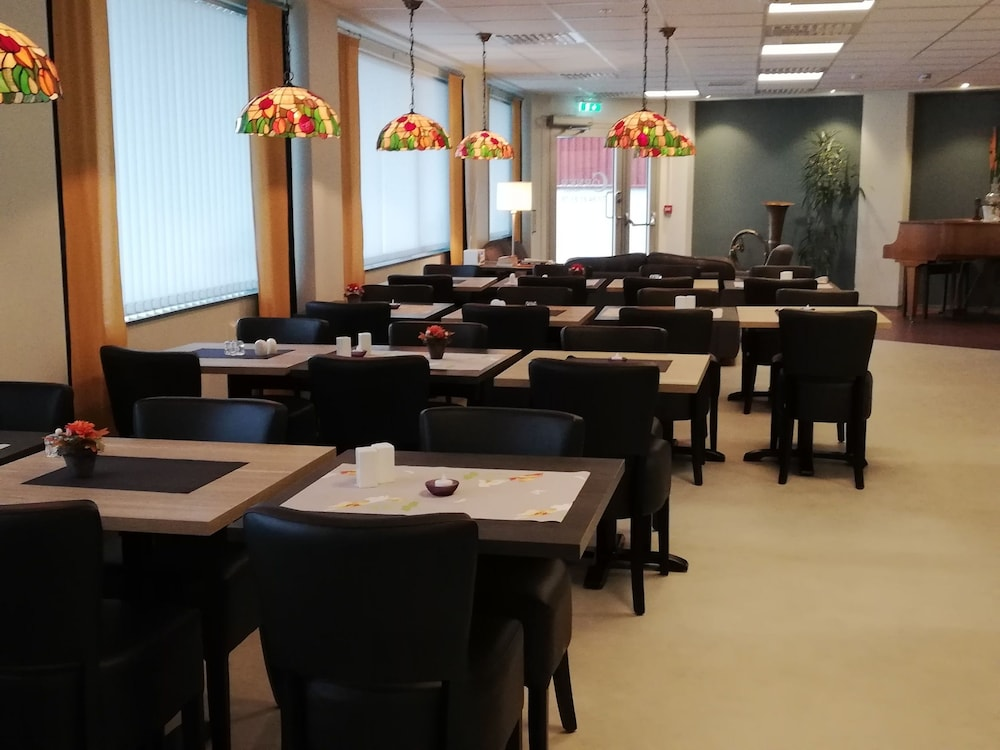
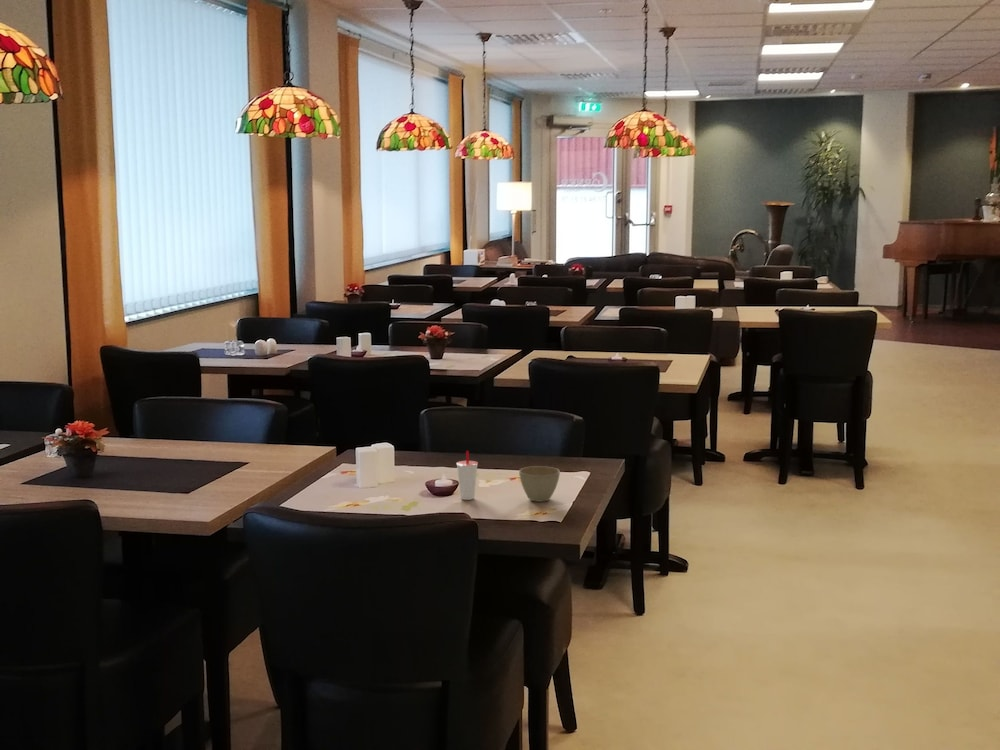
+ flower pot (539, 484)
+ cup (467, 474)
